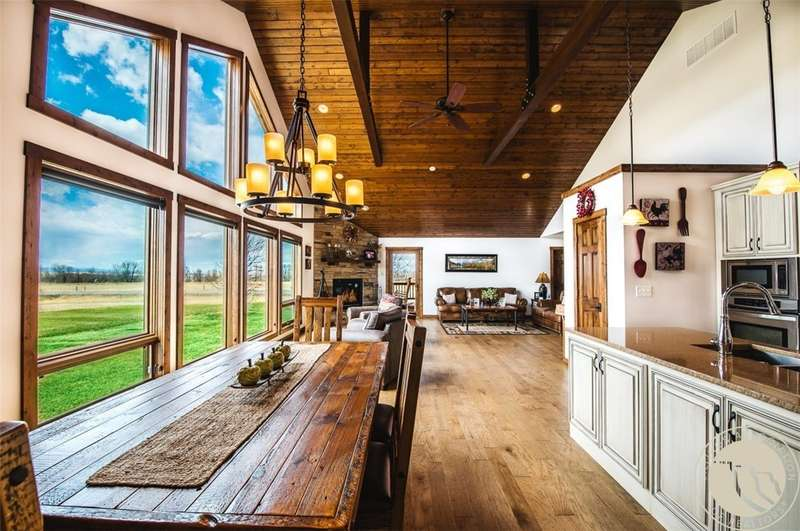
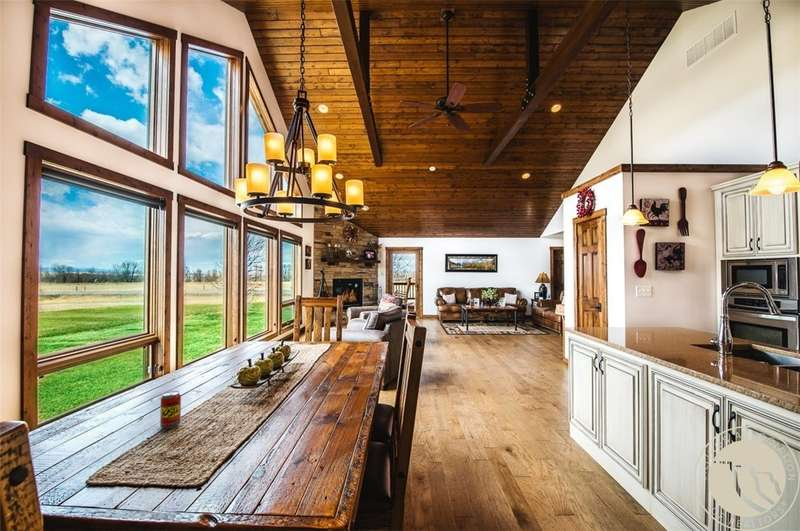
+ beverage can (170, 409)
